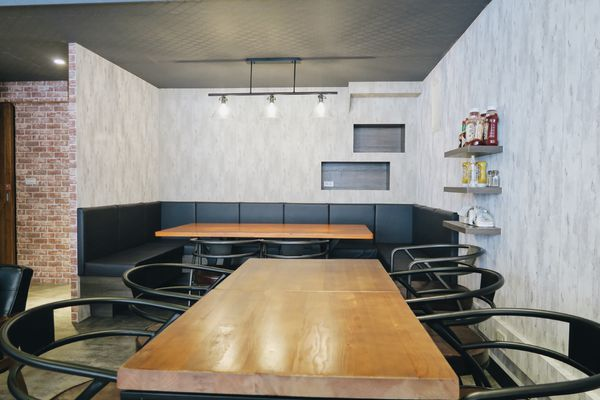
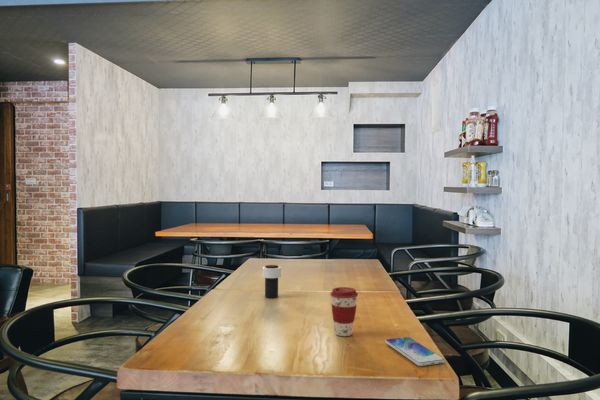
+ coffee cup (343, 311)
+ smartphone (413, 350)
+ cup (271, 281)
